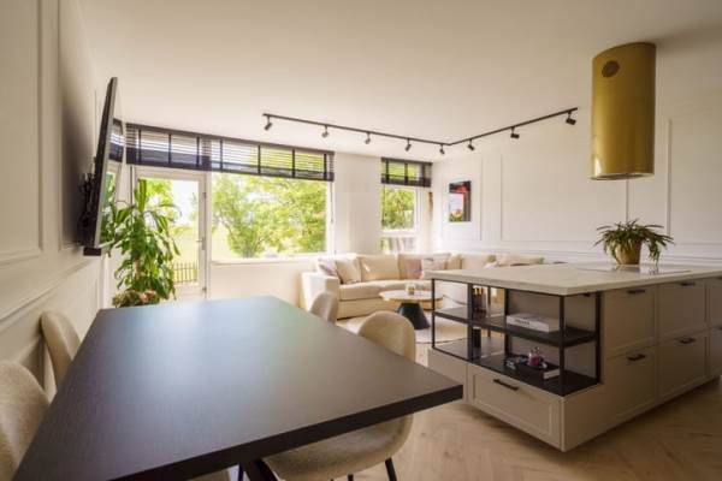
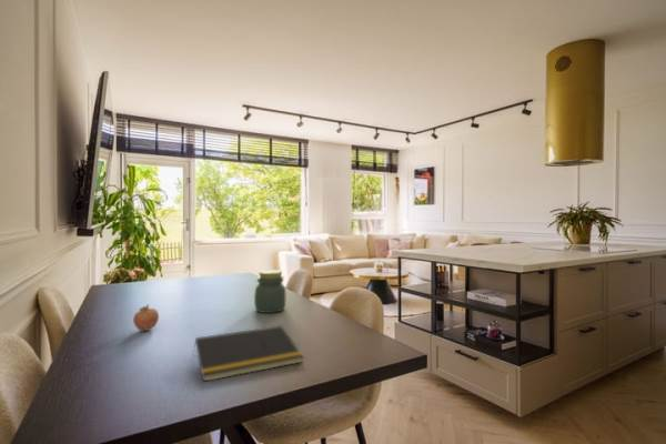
+ jar (270, 290)
+ notepad (248, 350)
+ fruit (145, 316)
